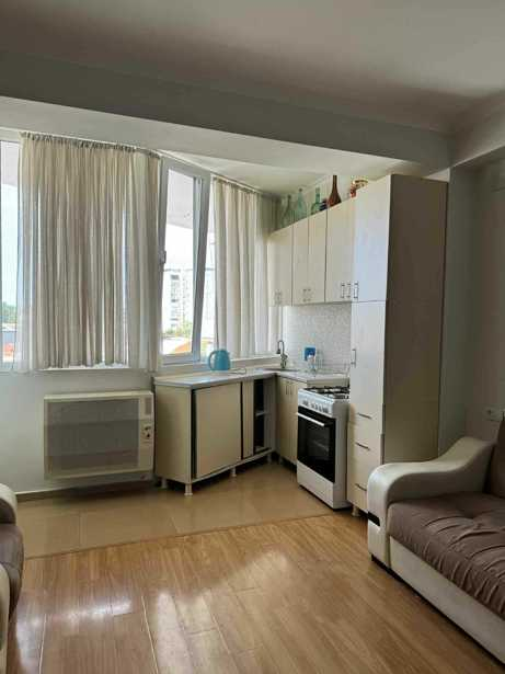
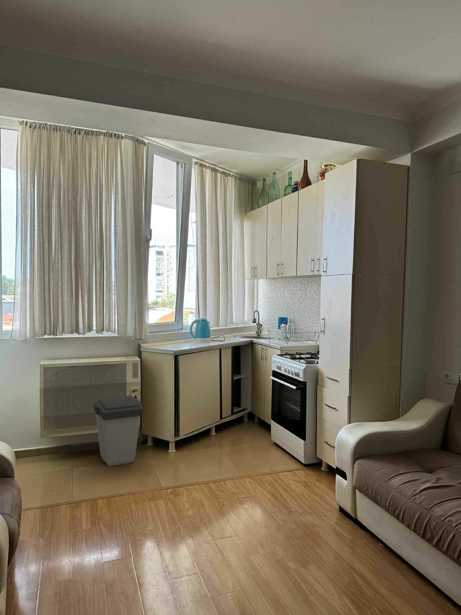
+ trash can (116, 429)
